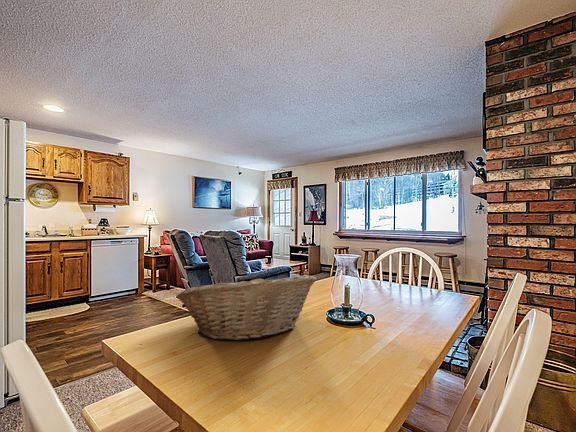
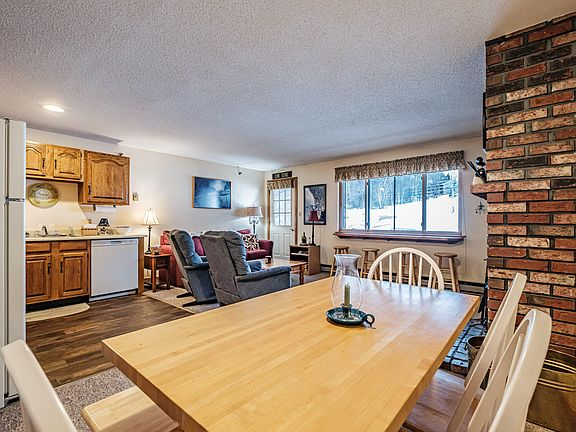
- fruit basket (249, 298)
